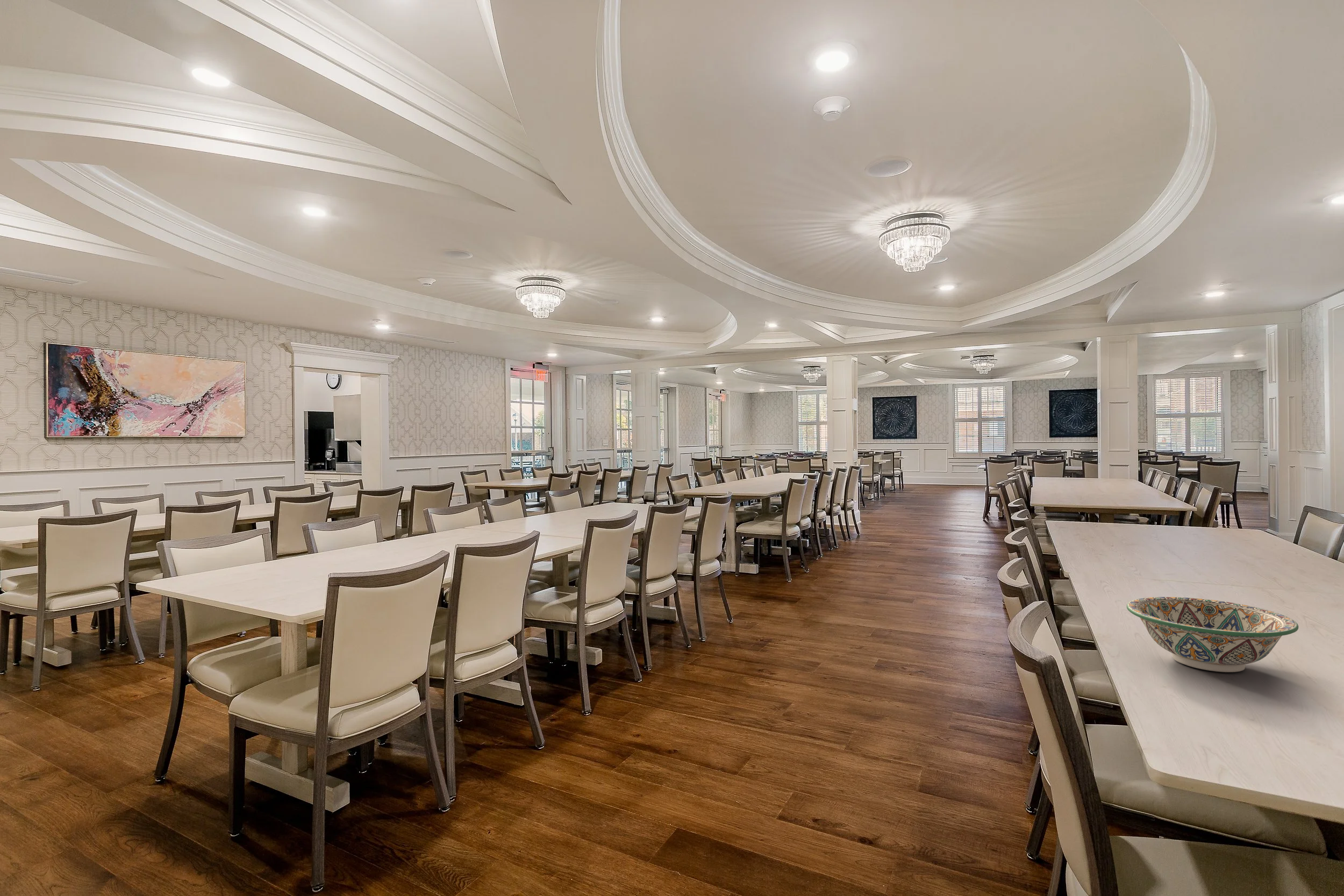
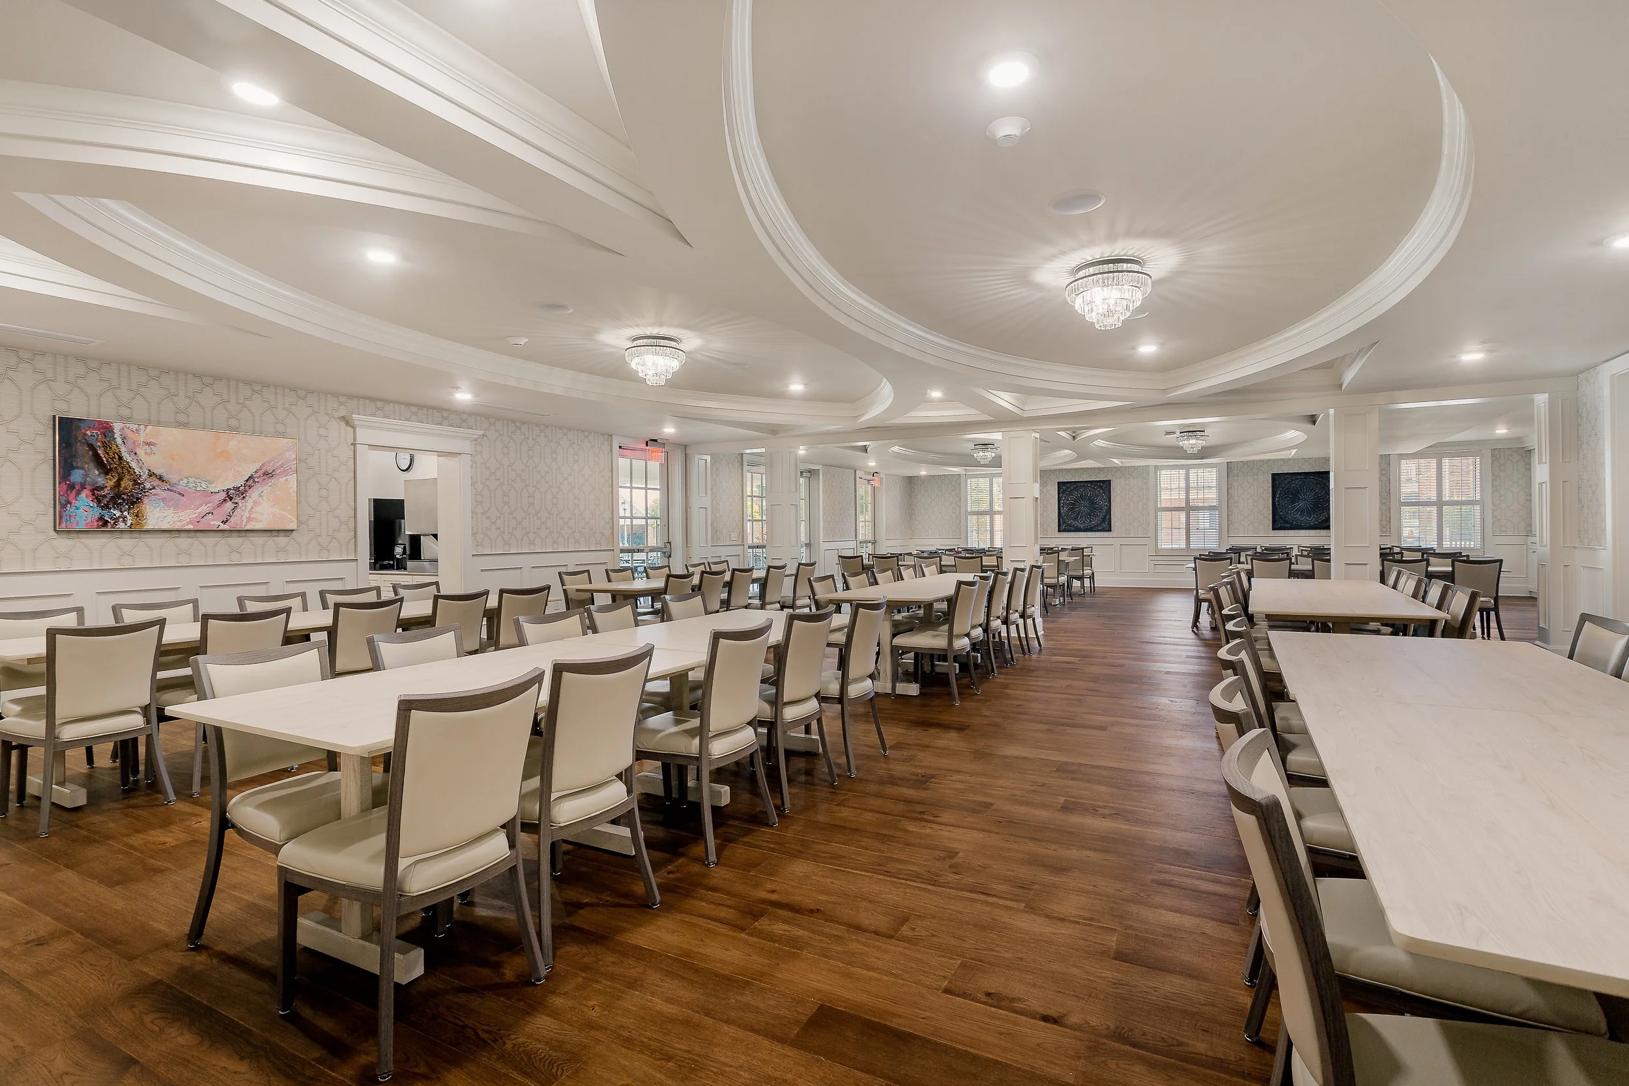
- decorative bowl (1206, 637)
